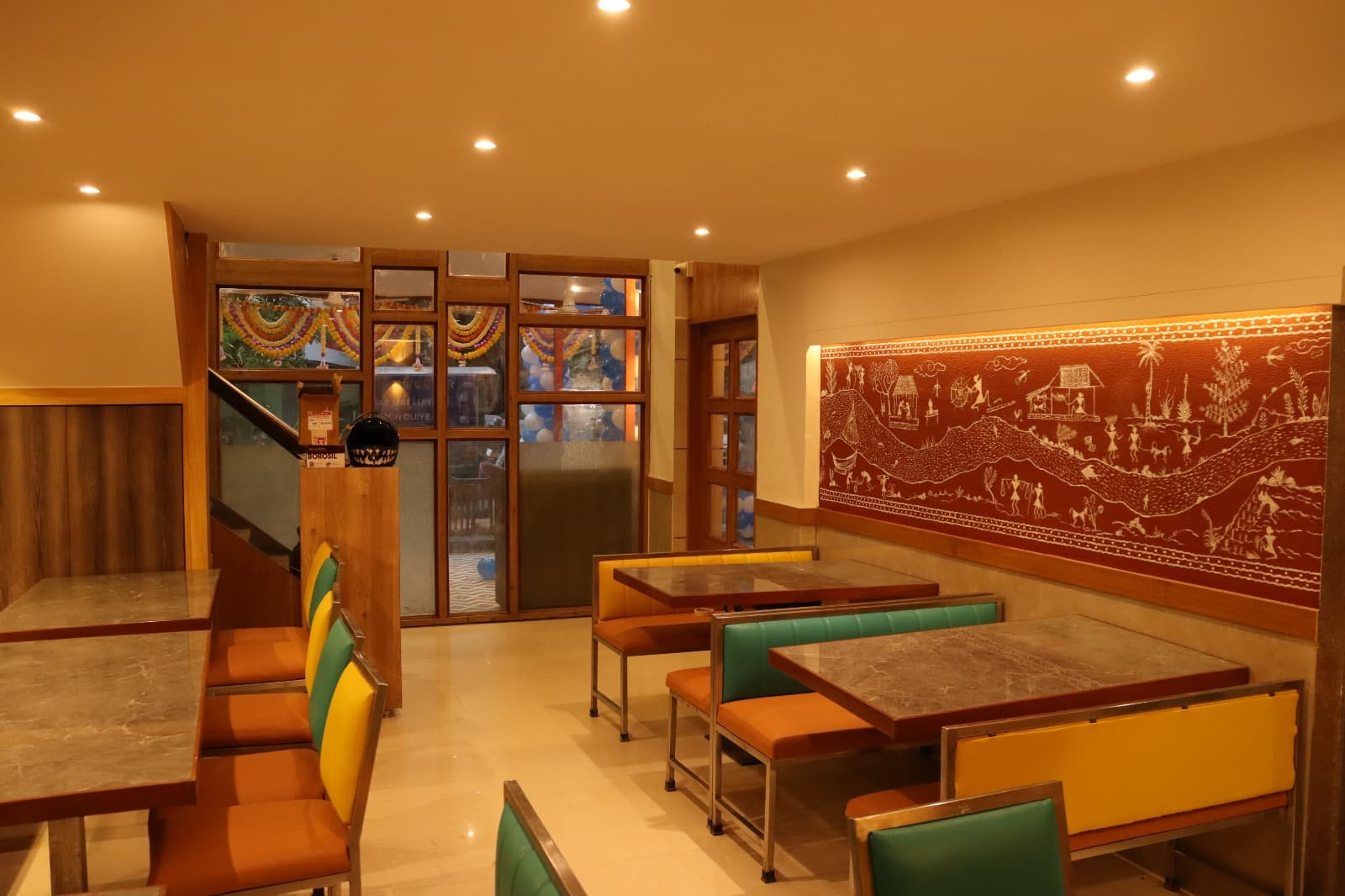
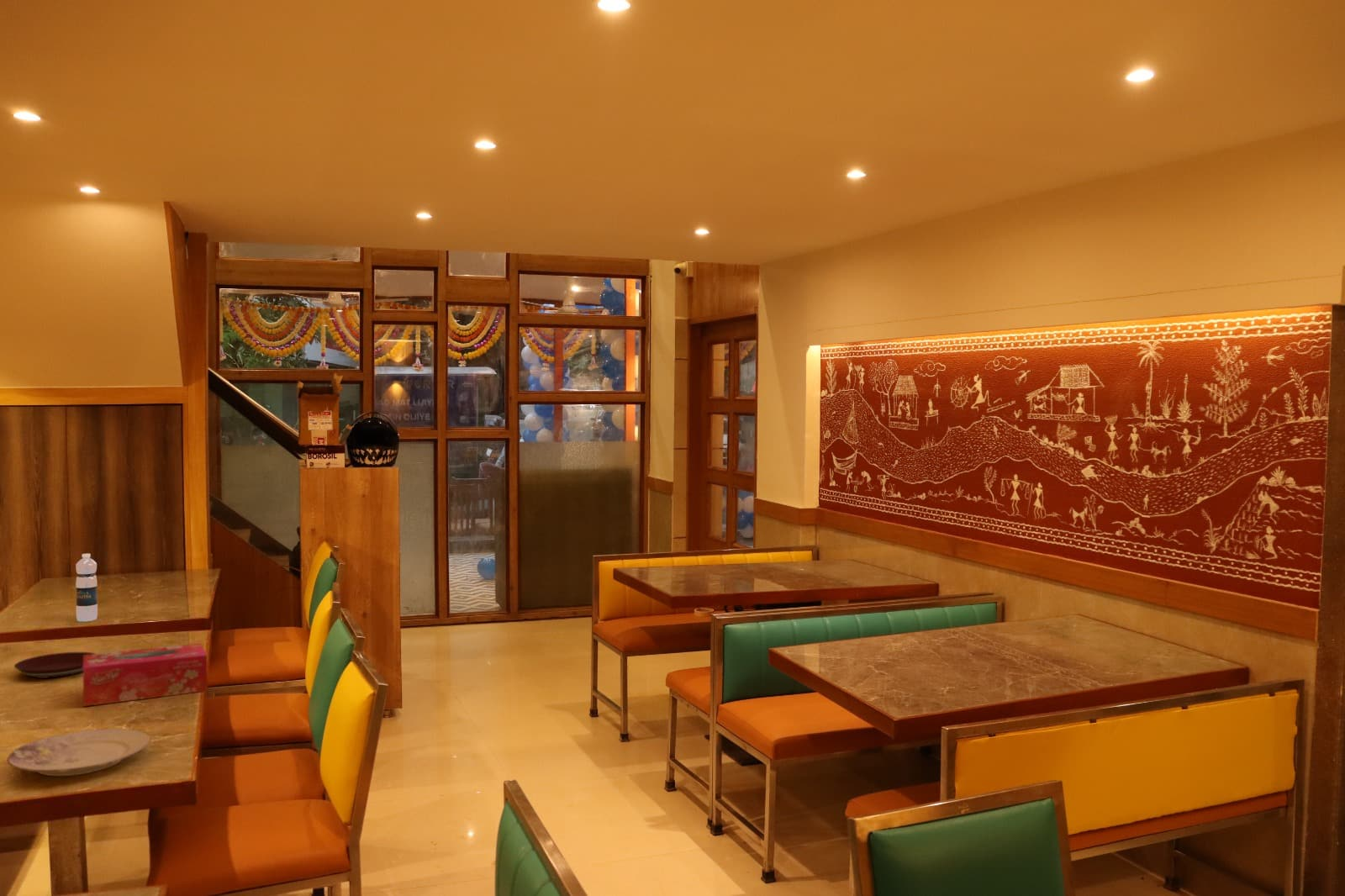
+ tissue box (145, 672)
+ plate (82, 754)
+ water bottle (87, 587)
+ plate (58, 666)
